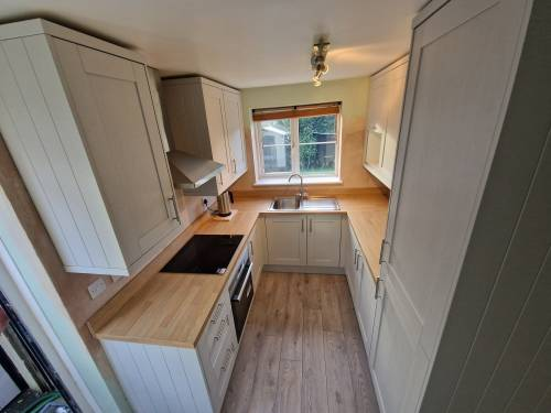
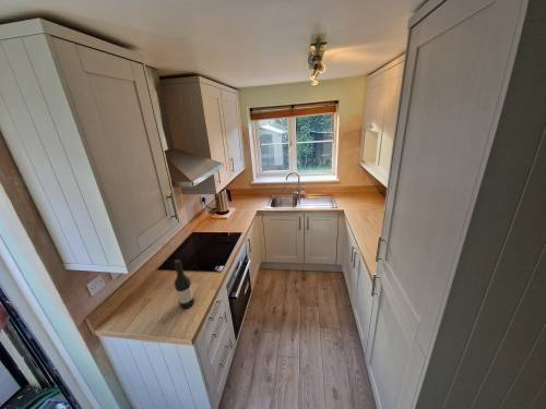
+ wine bottle (182, 282)
